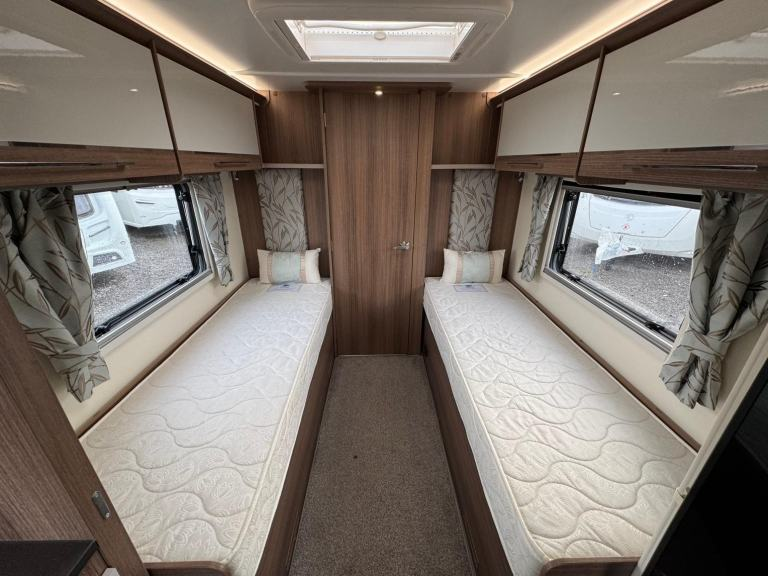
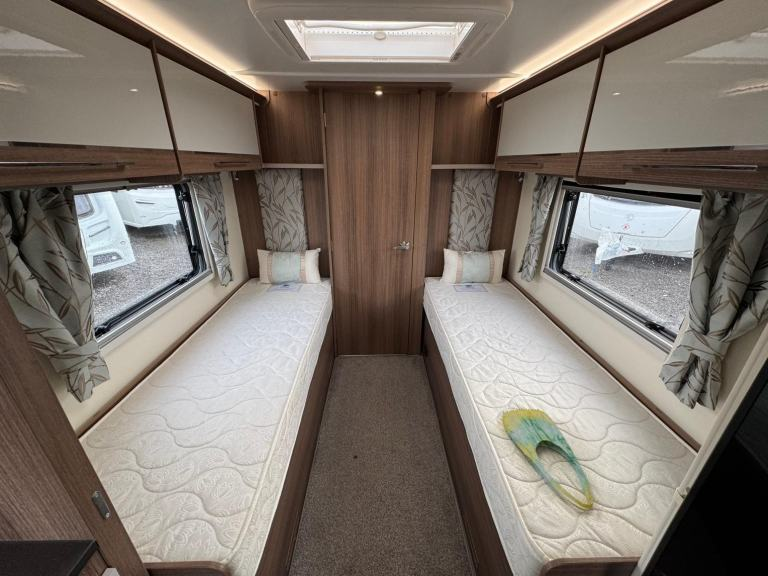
+ tote bag (548, 447)
